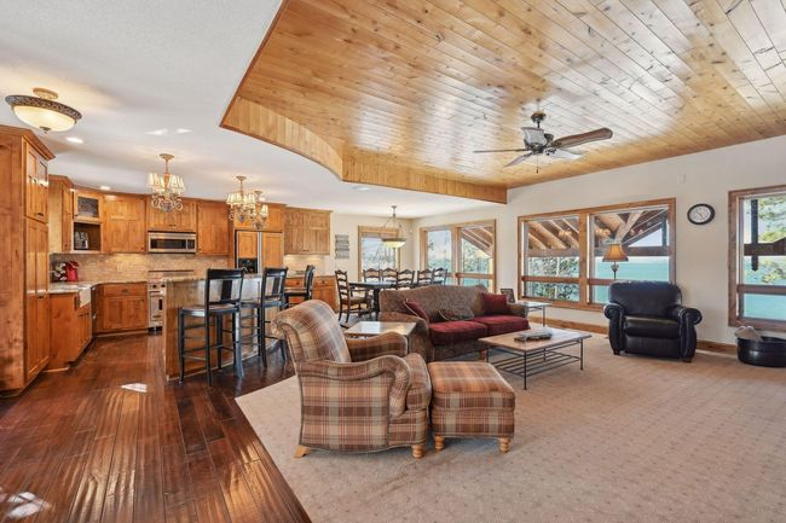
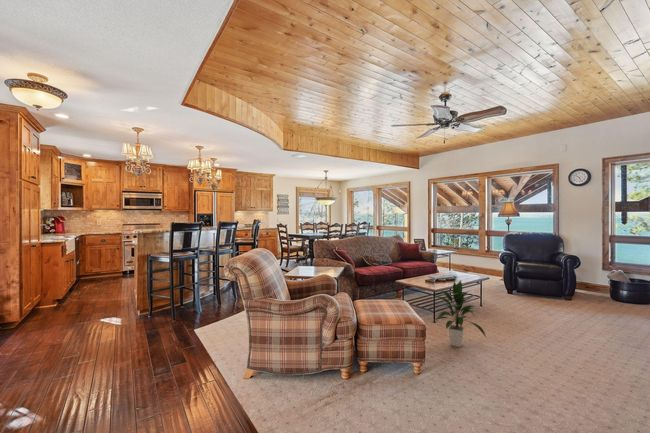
+ indoor plant (458, 313)
